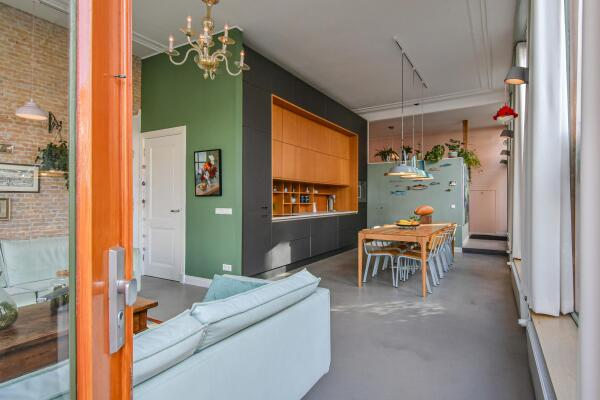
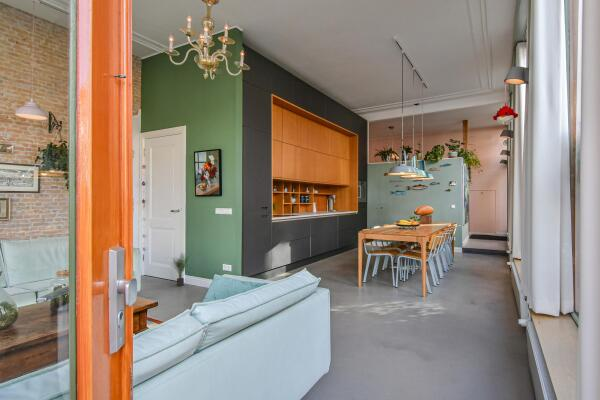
+ potted plant (179, 268)
